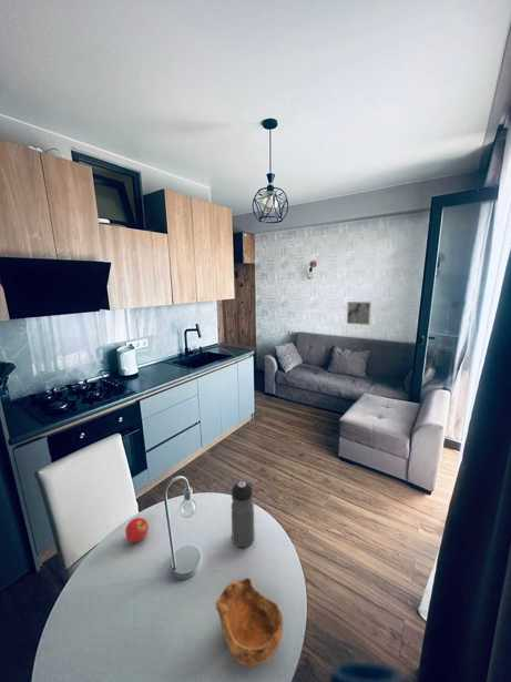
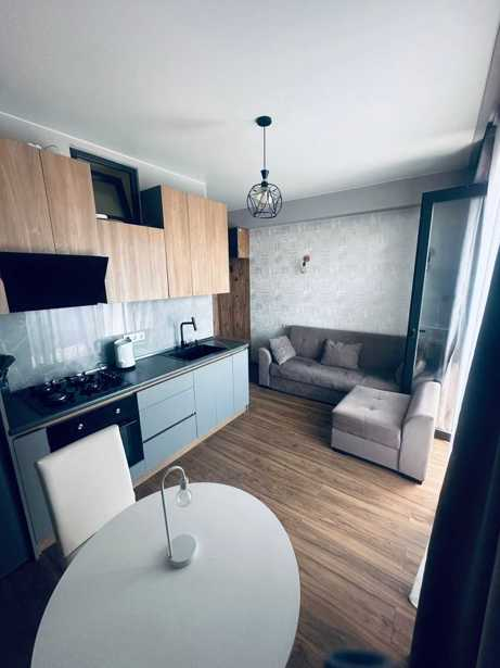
- bowl (248, 622)
- fruit (136, 529)
- wall art (358, 313)
- water bottle (242, 511)
